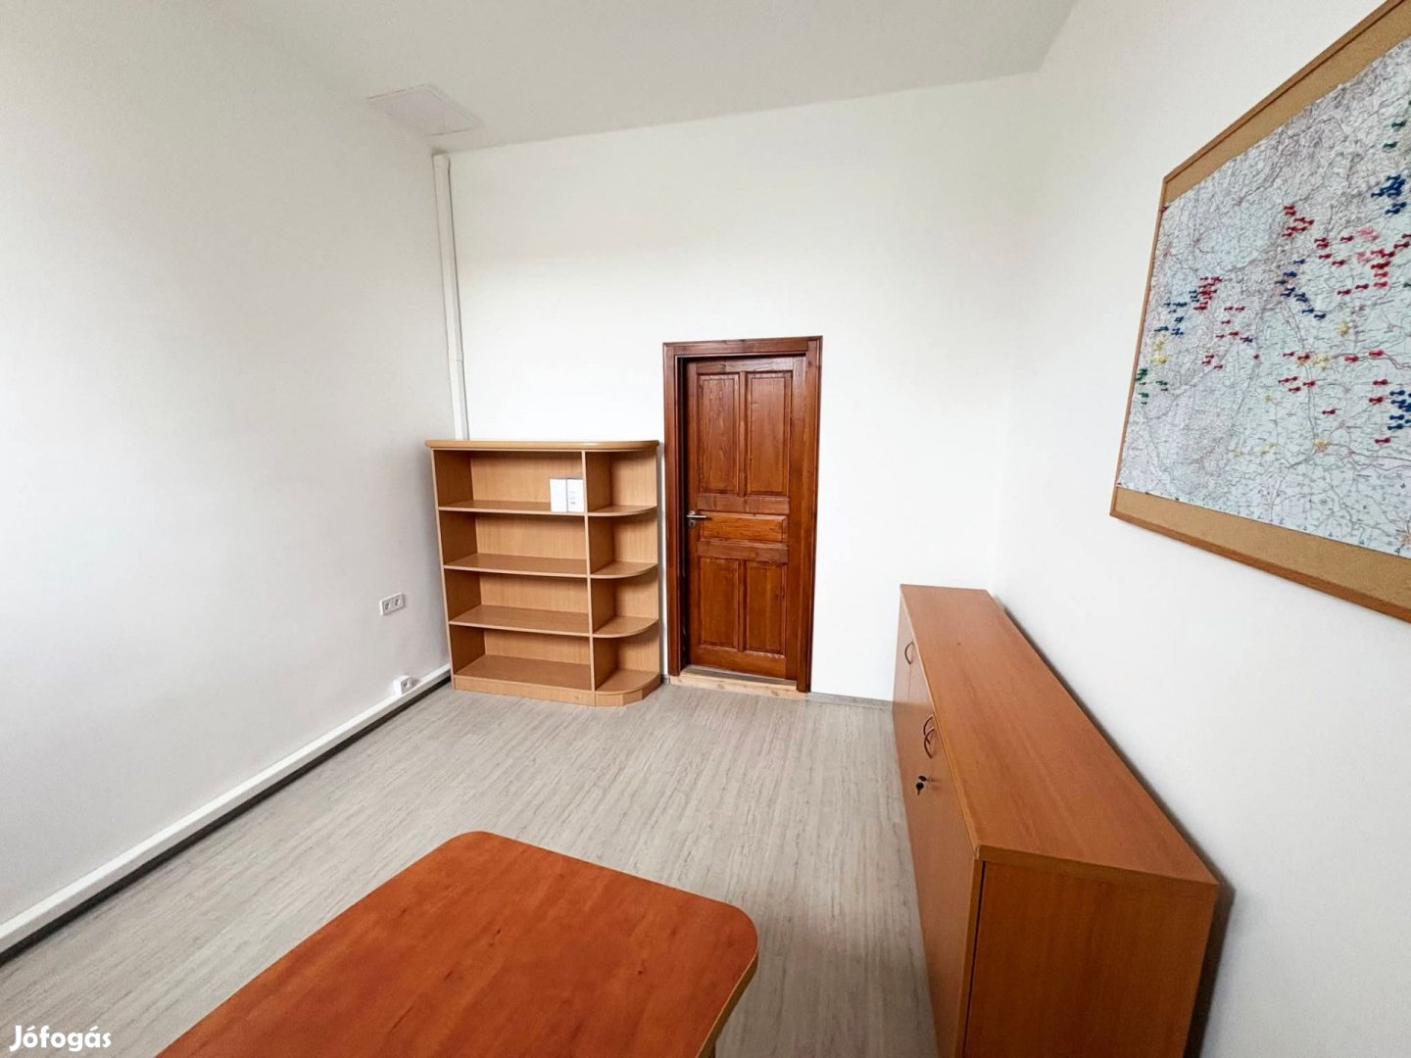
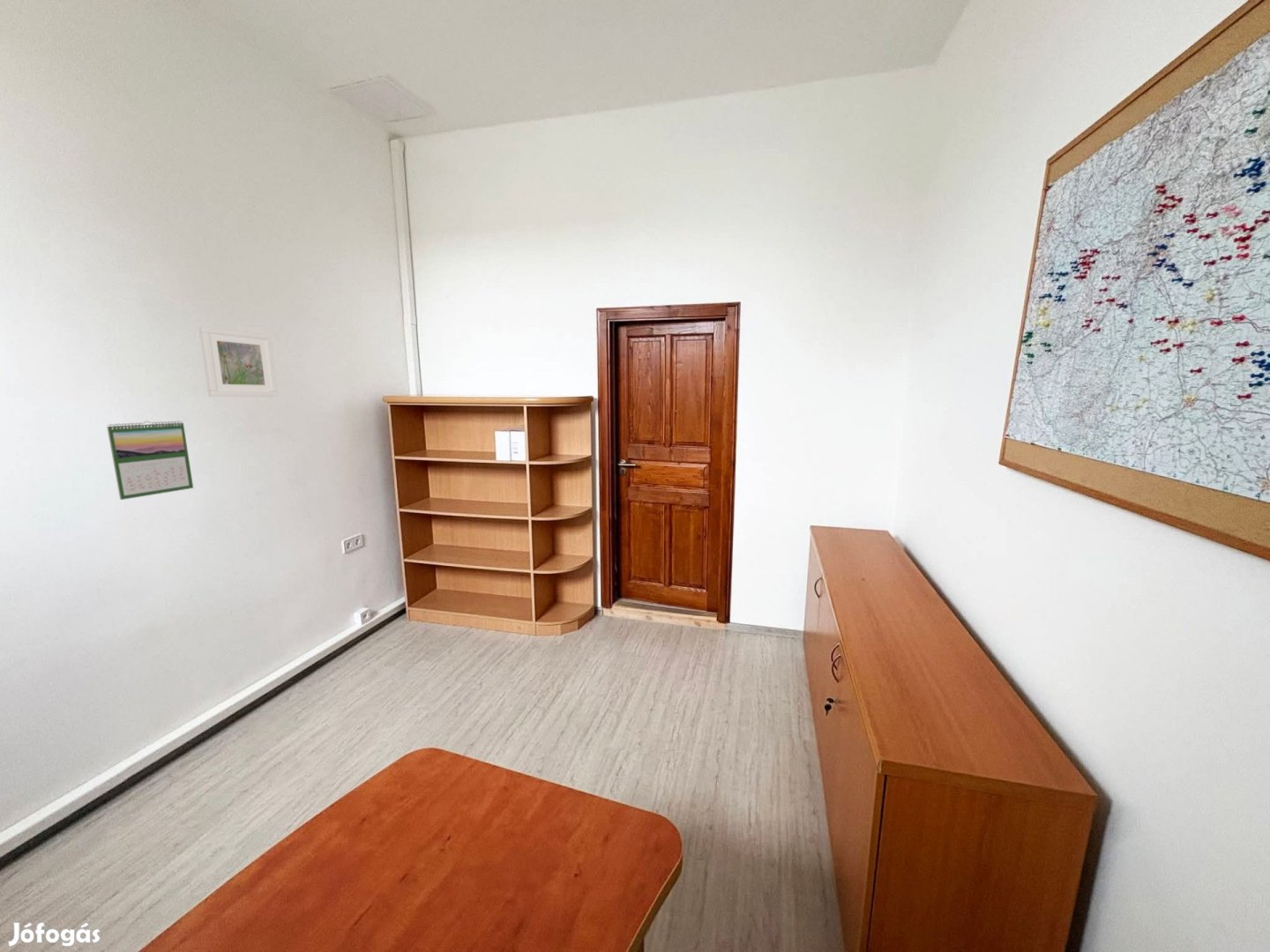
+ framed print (241, 363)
+ calendar (153, 457)
